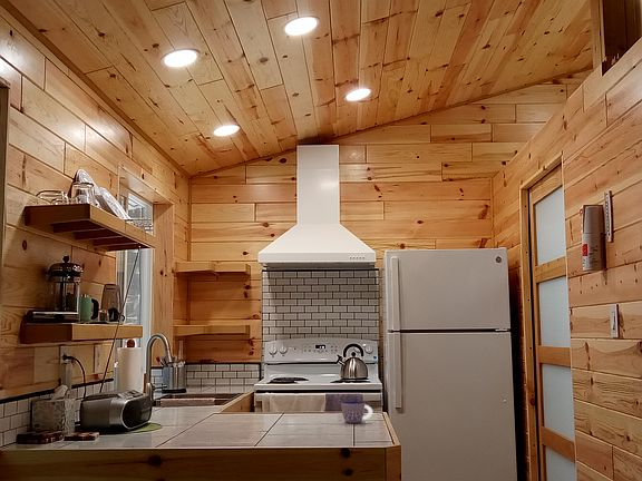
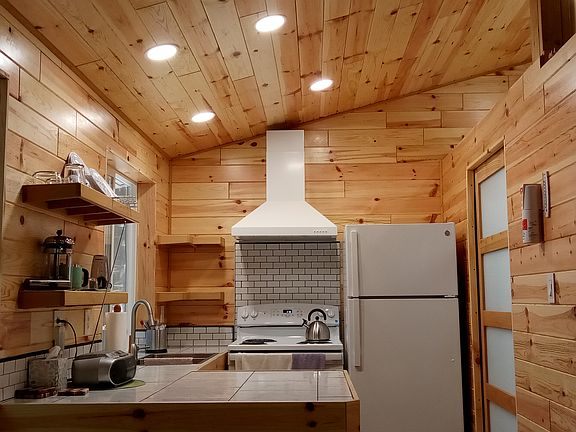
- cup (357, 412)
